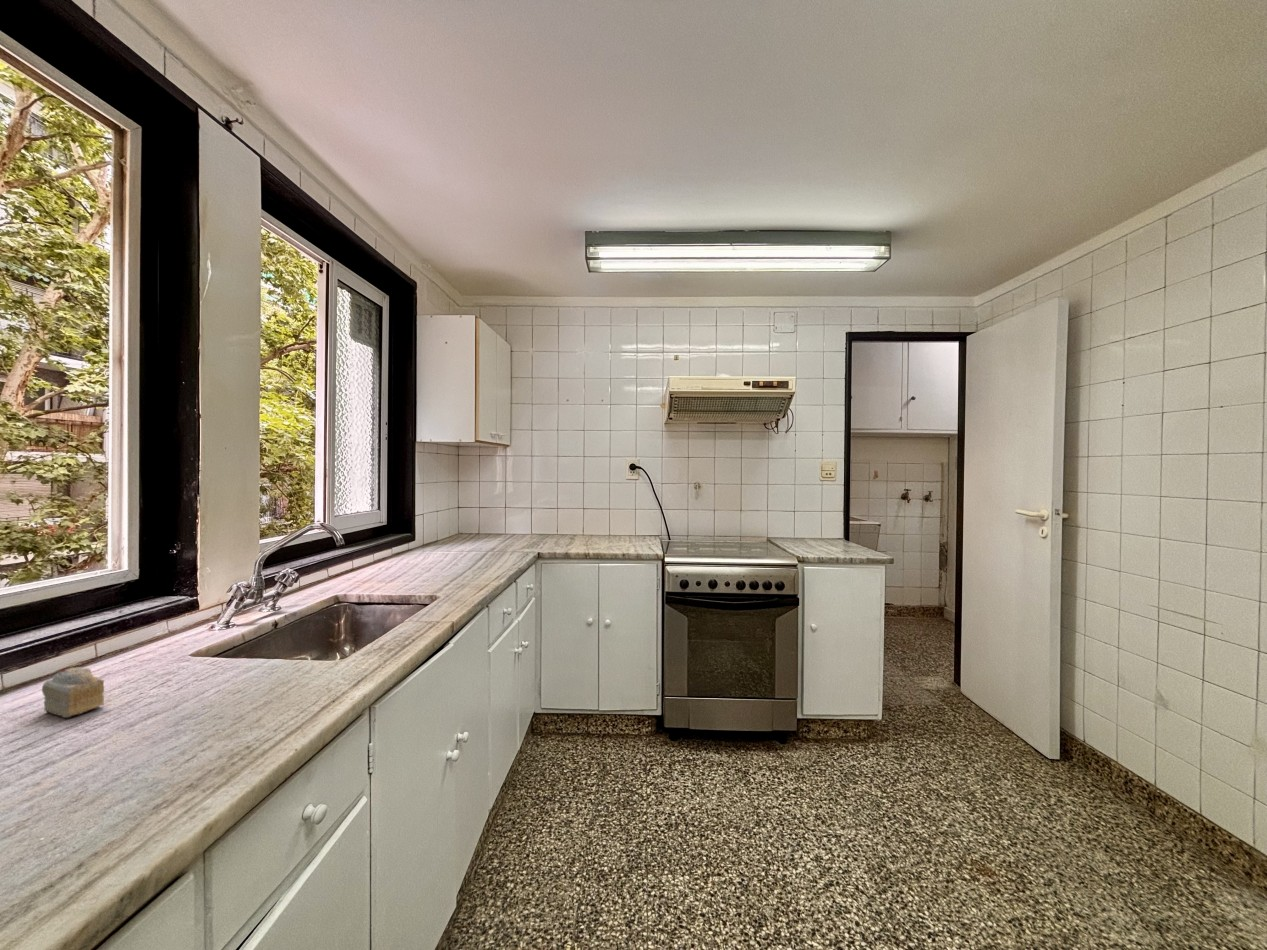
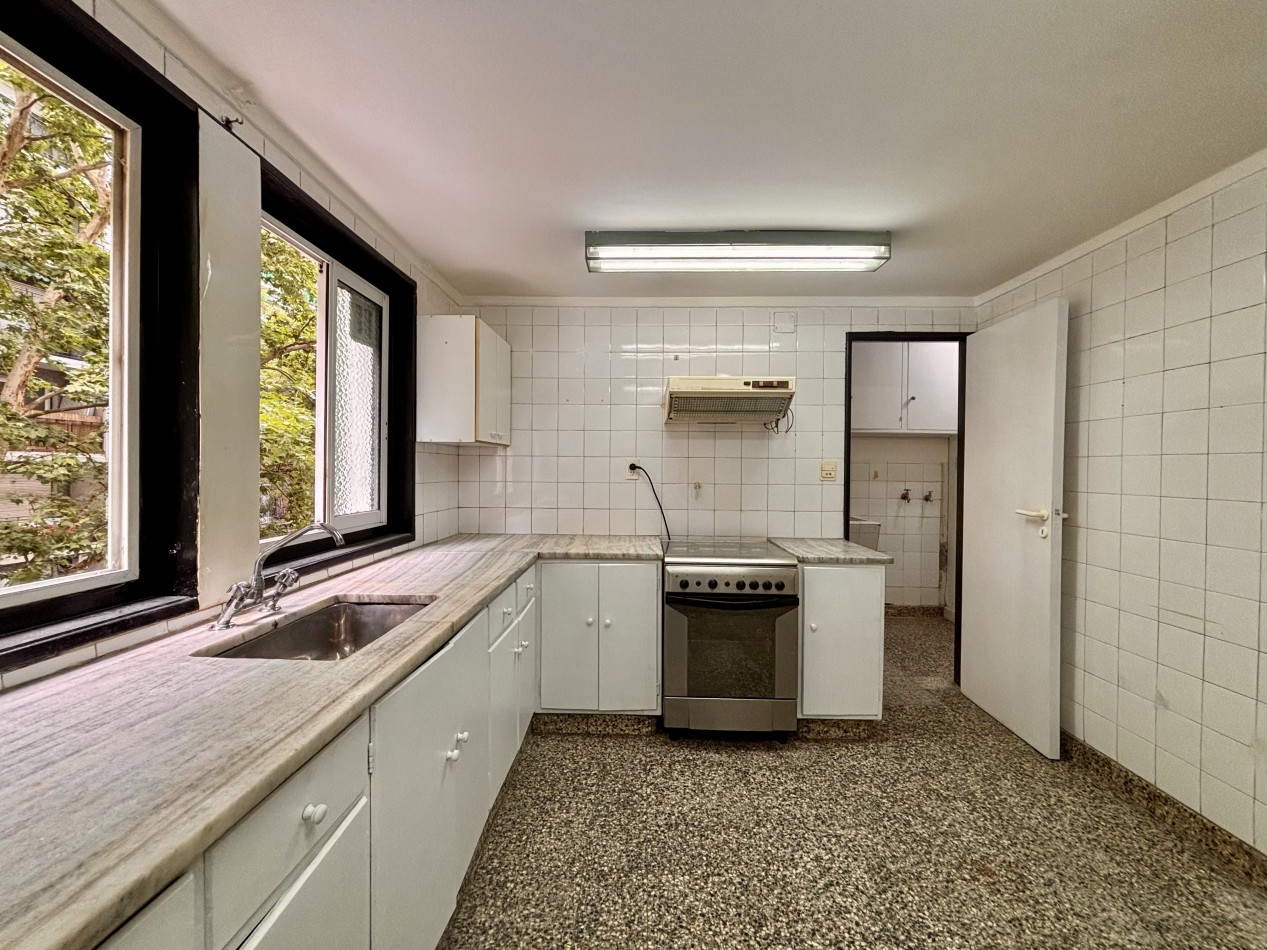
- cake slice (74, 689)
